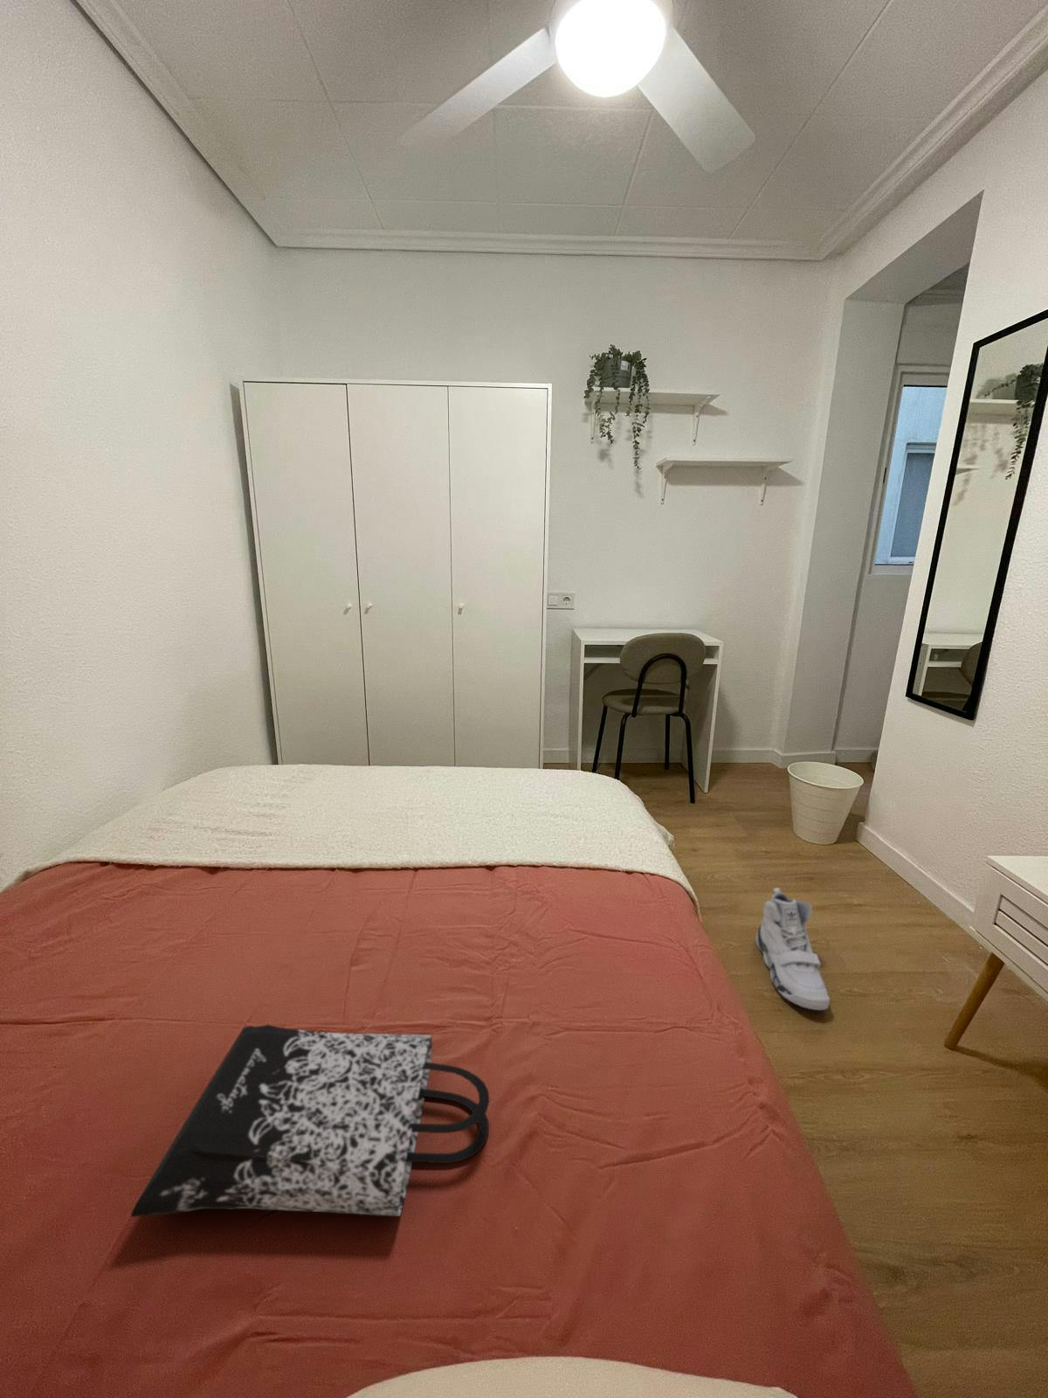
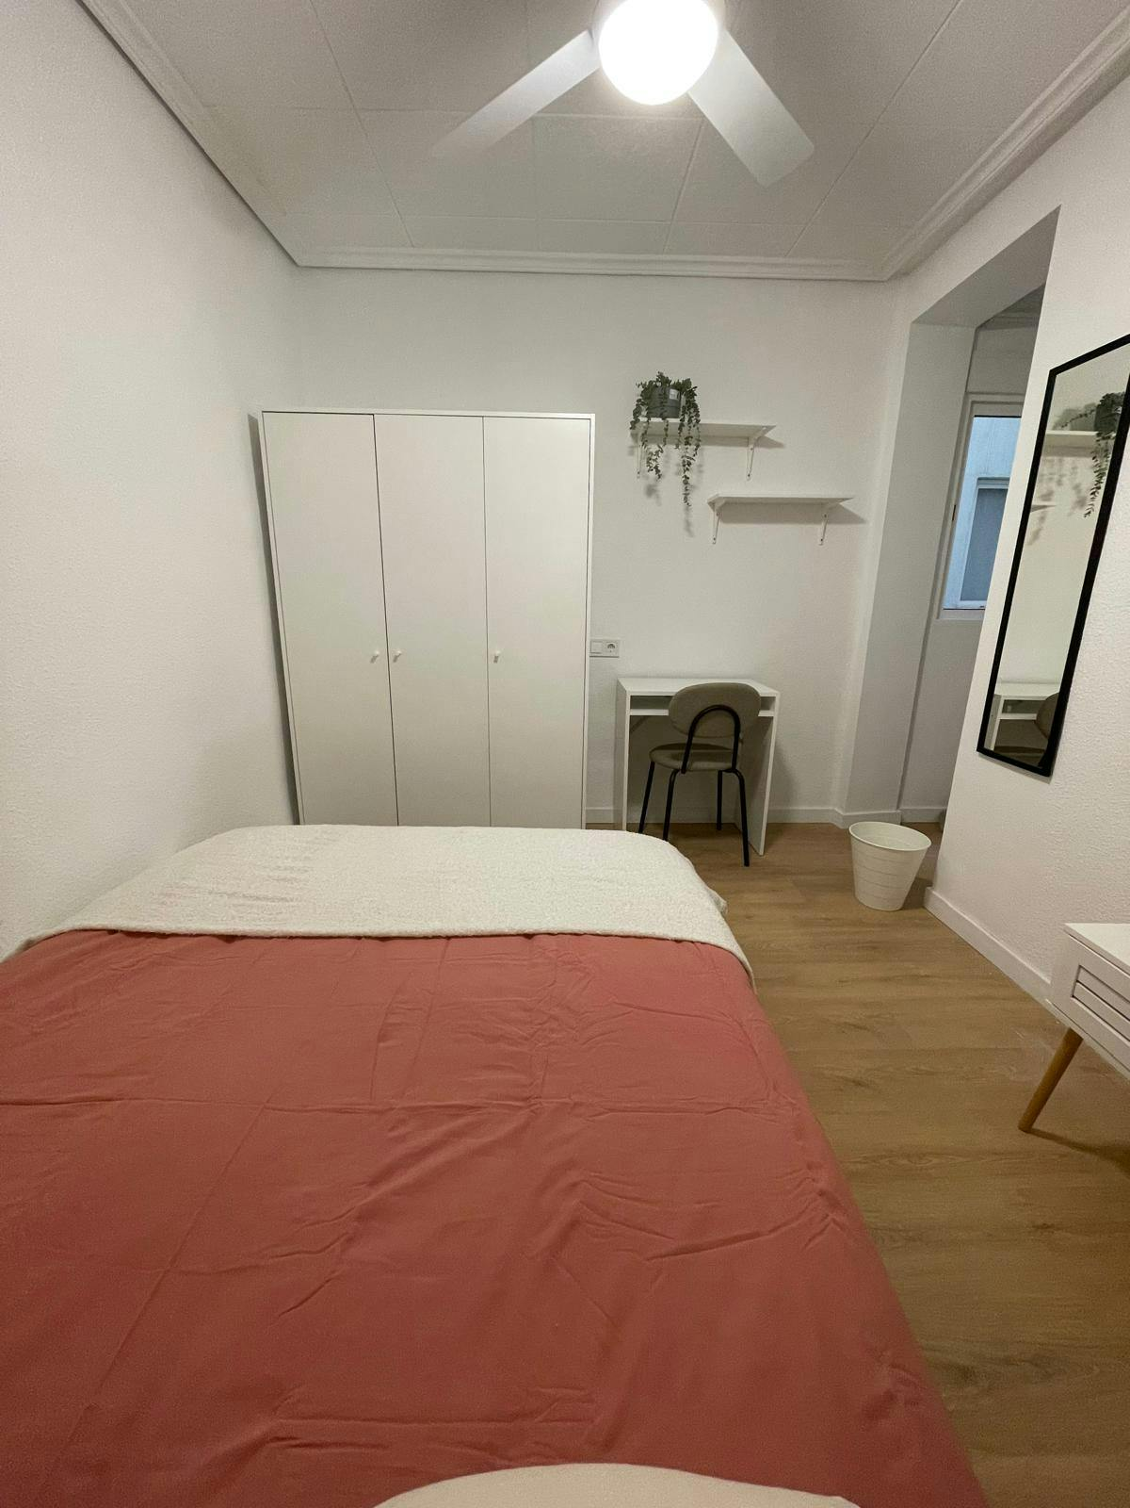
- tote bag (342, 1106)
- sneaker (793, 942)
